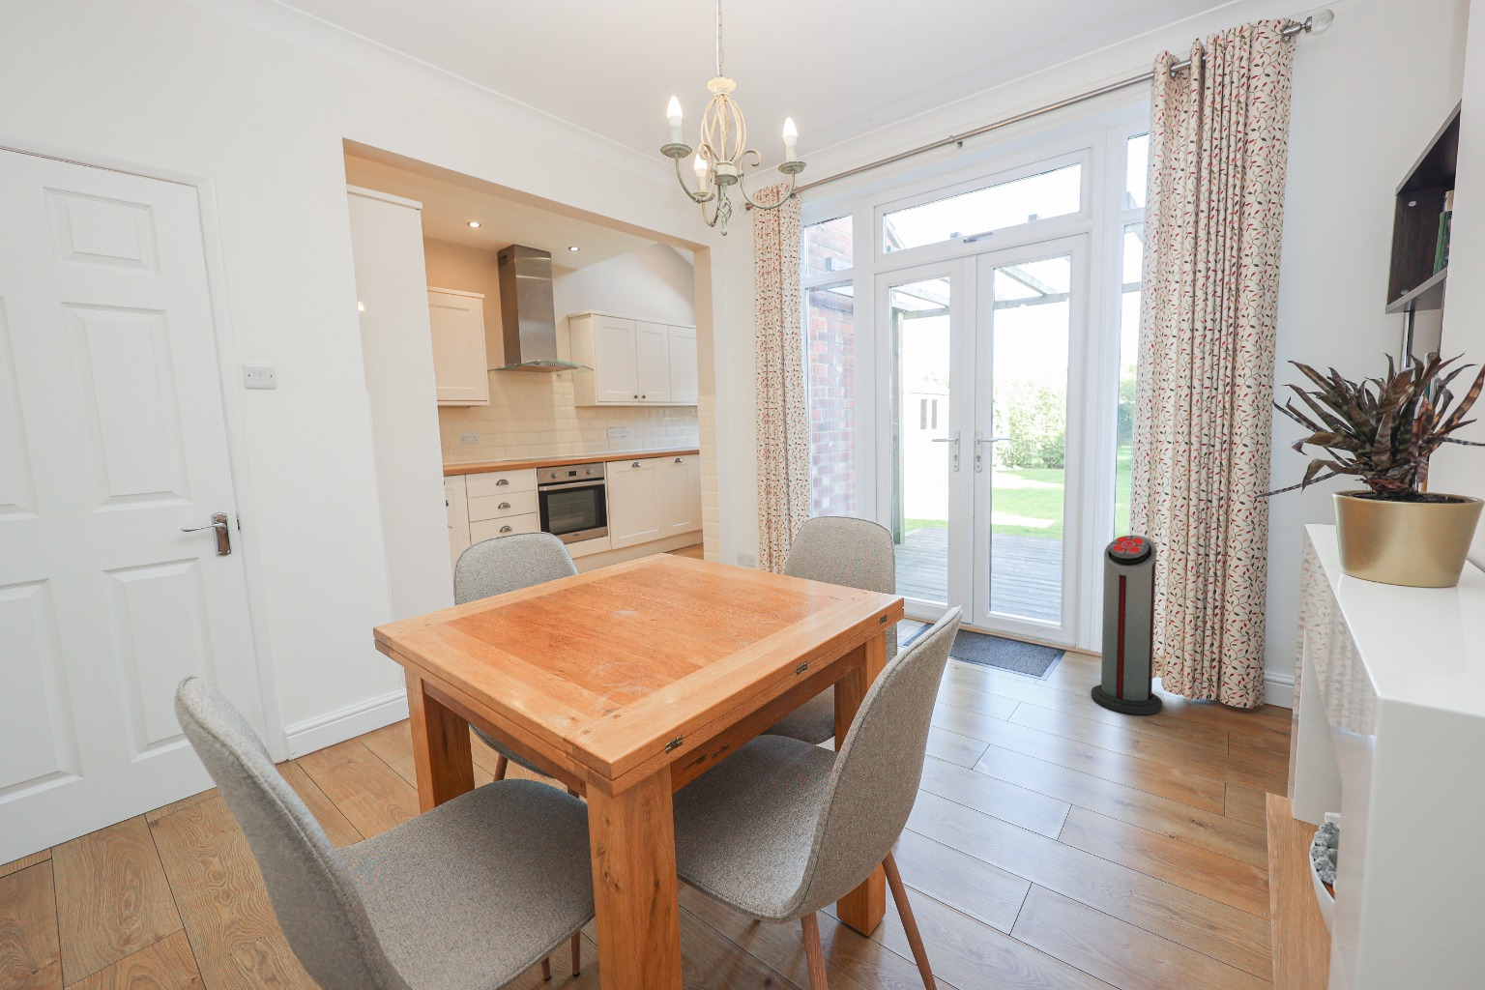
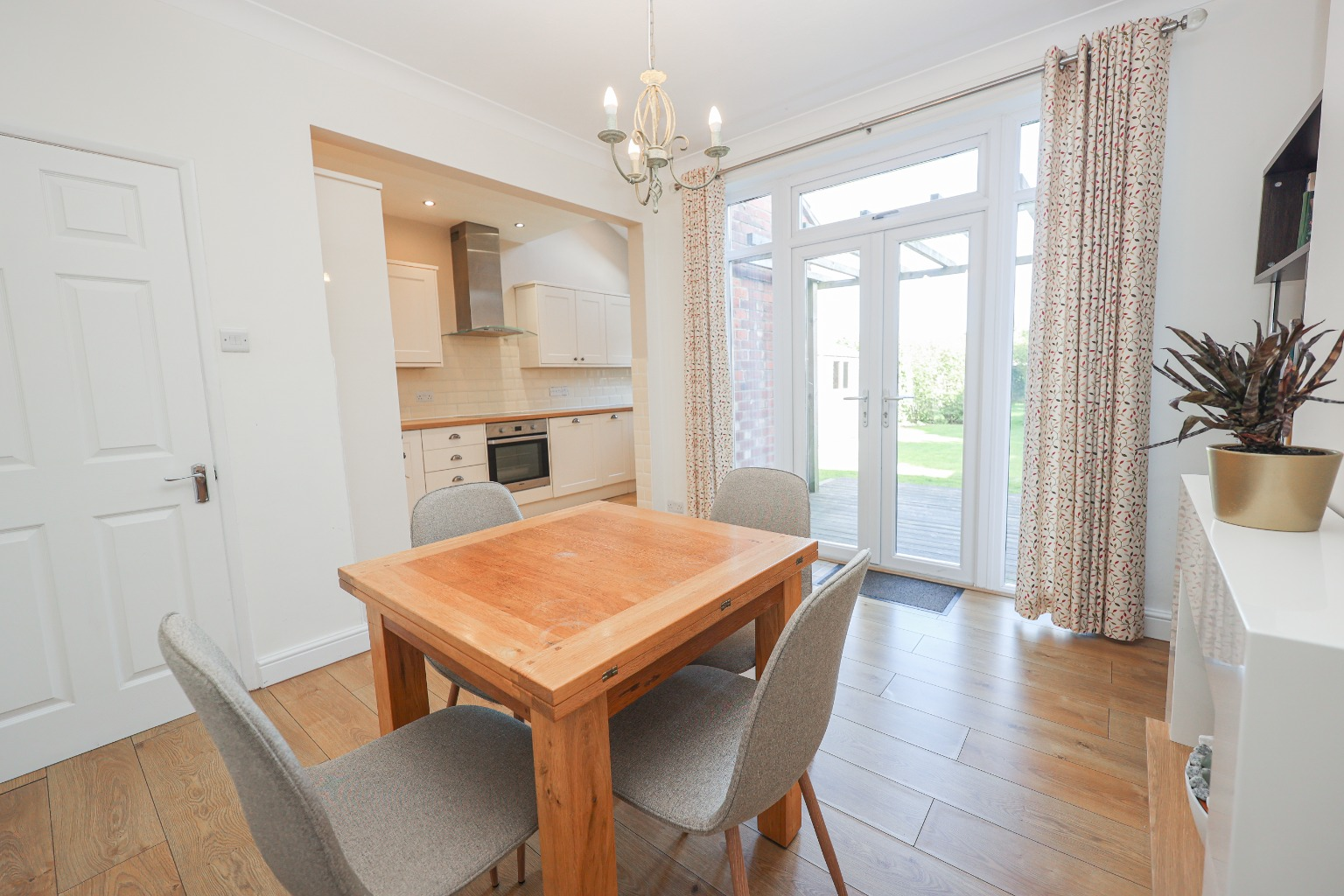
- air purifier (1127, 620)
